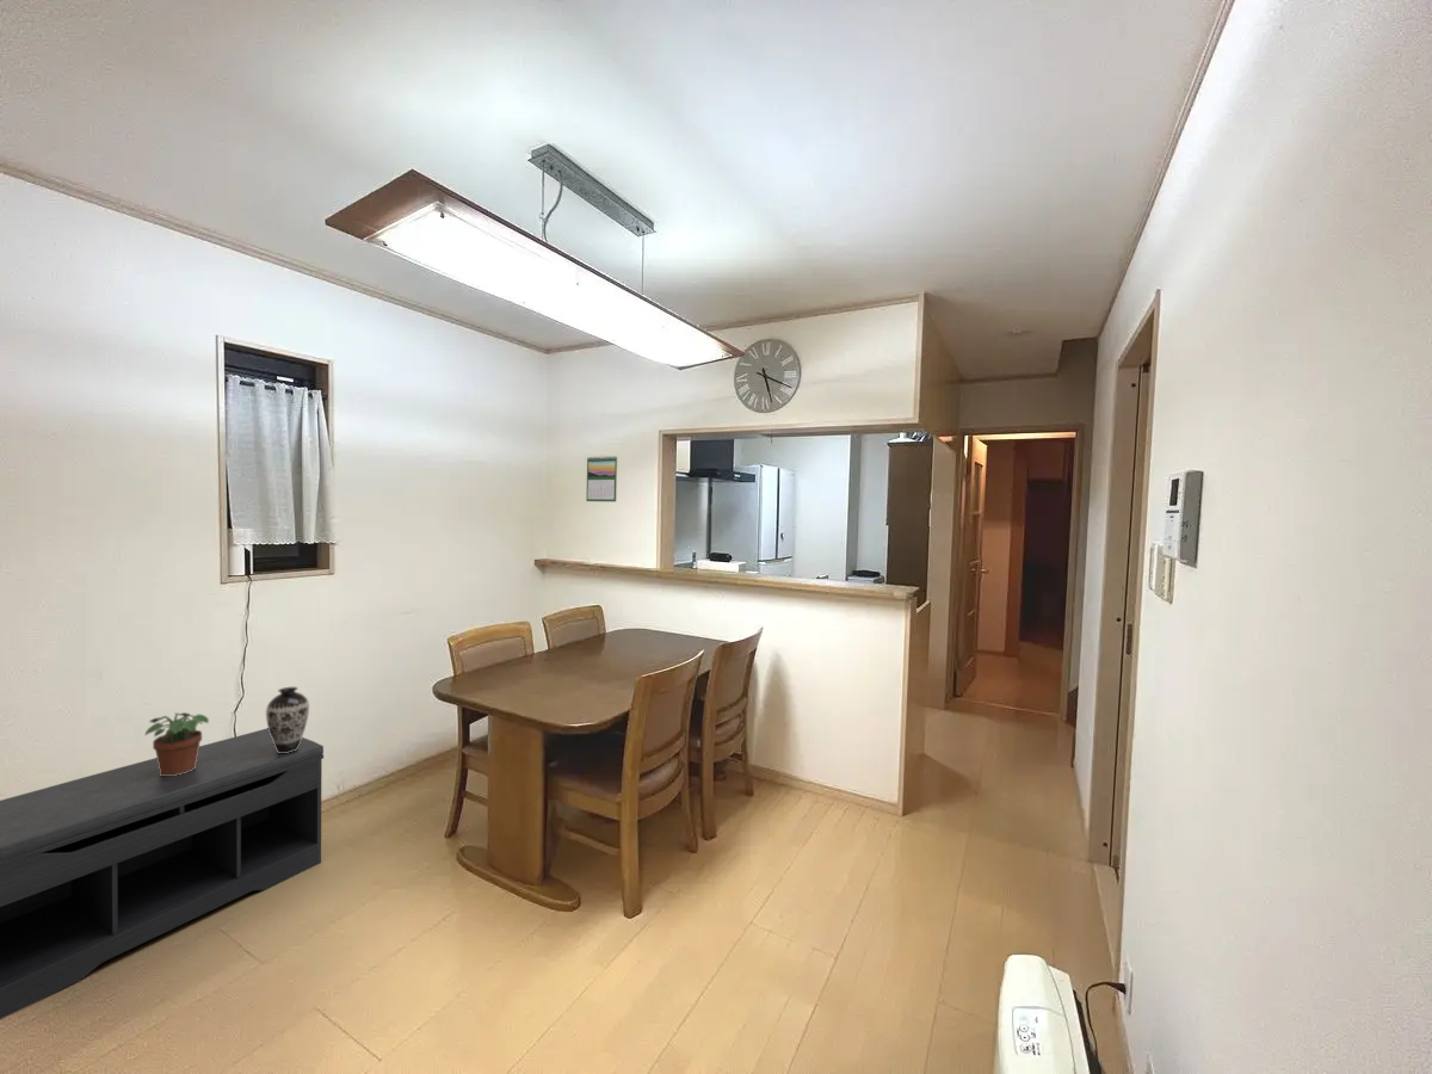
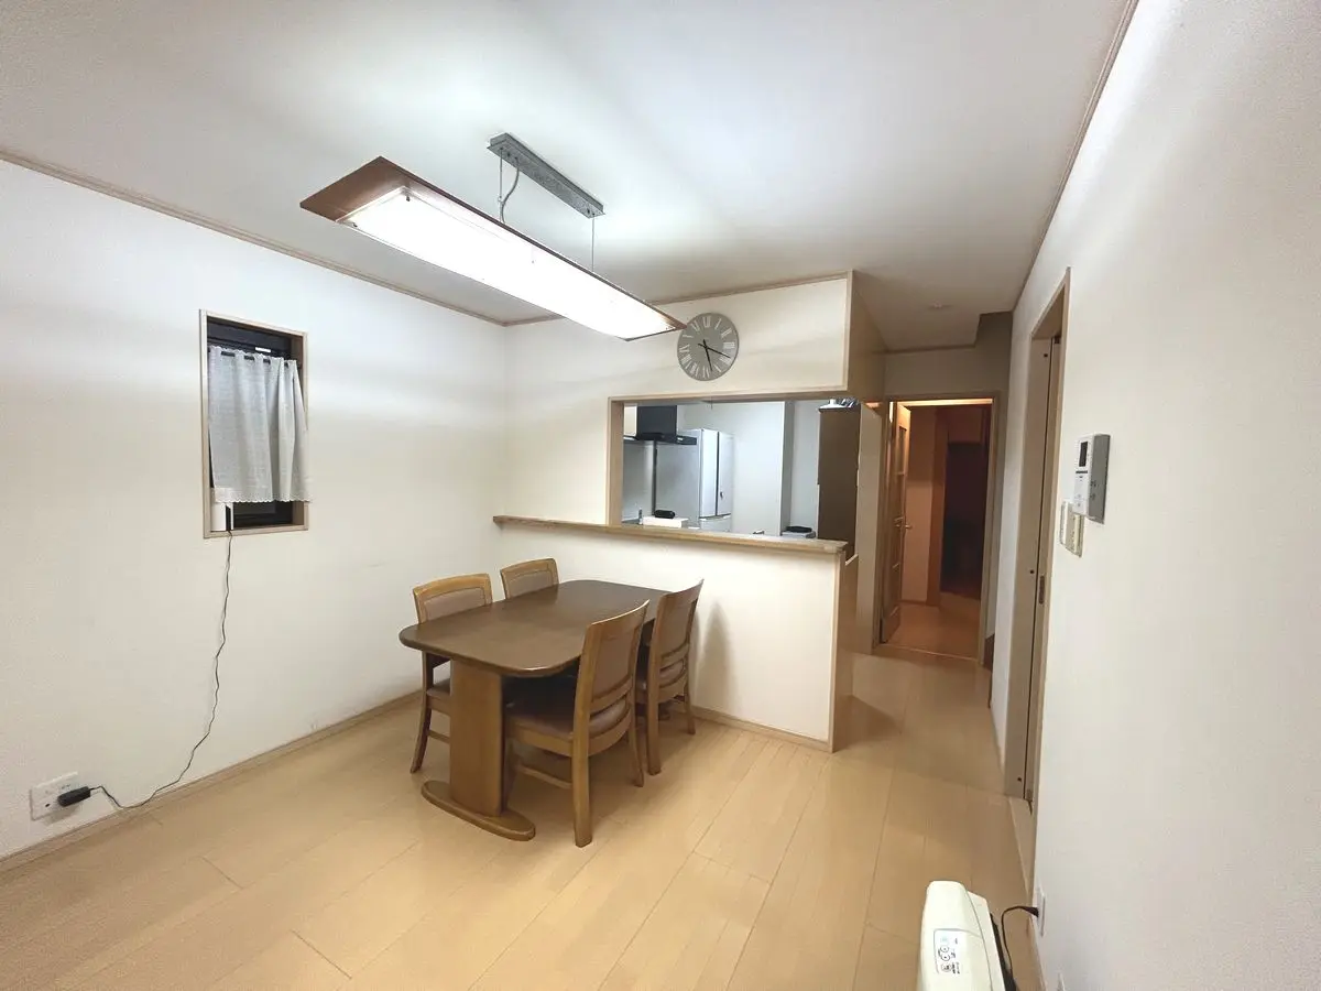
- potted plant (174, 742)
- decorative vase (288, 718)
- bench (159, 842)
- calendar (601, 479)
